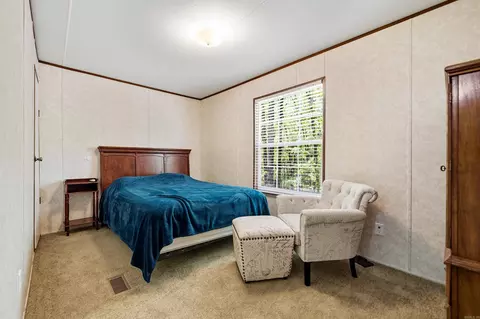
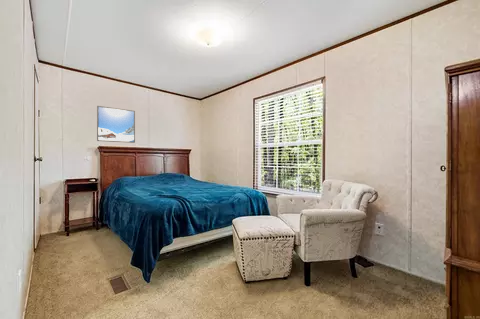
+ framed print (116, 125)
